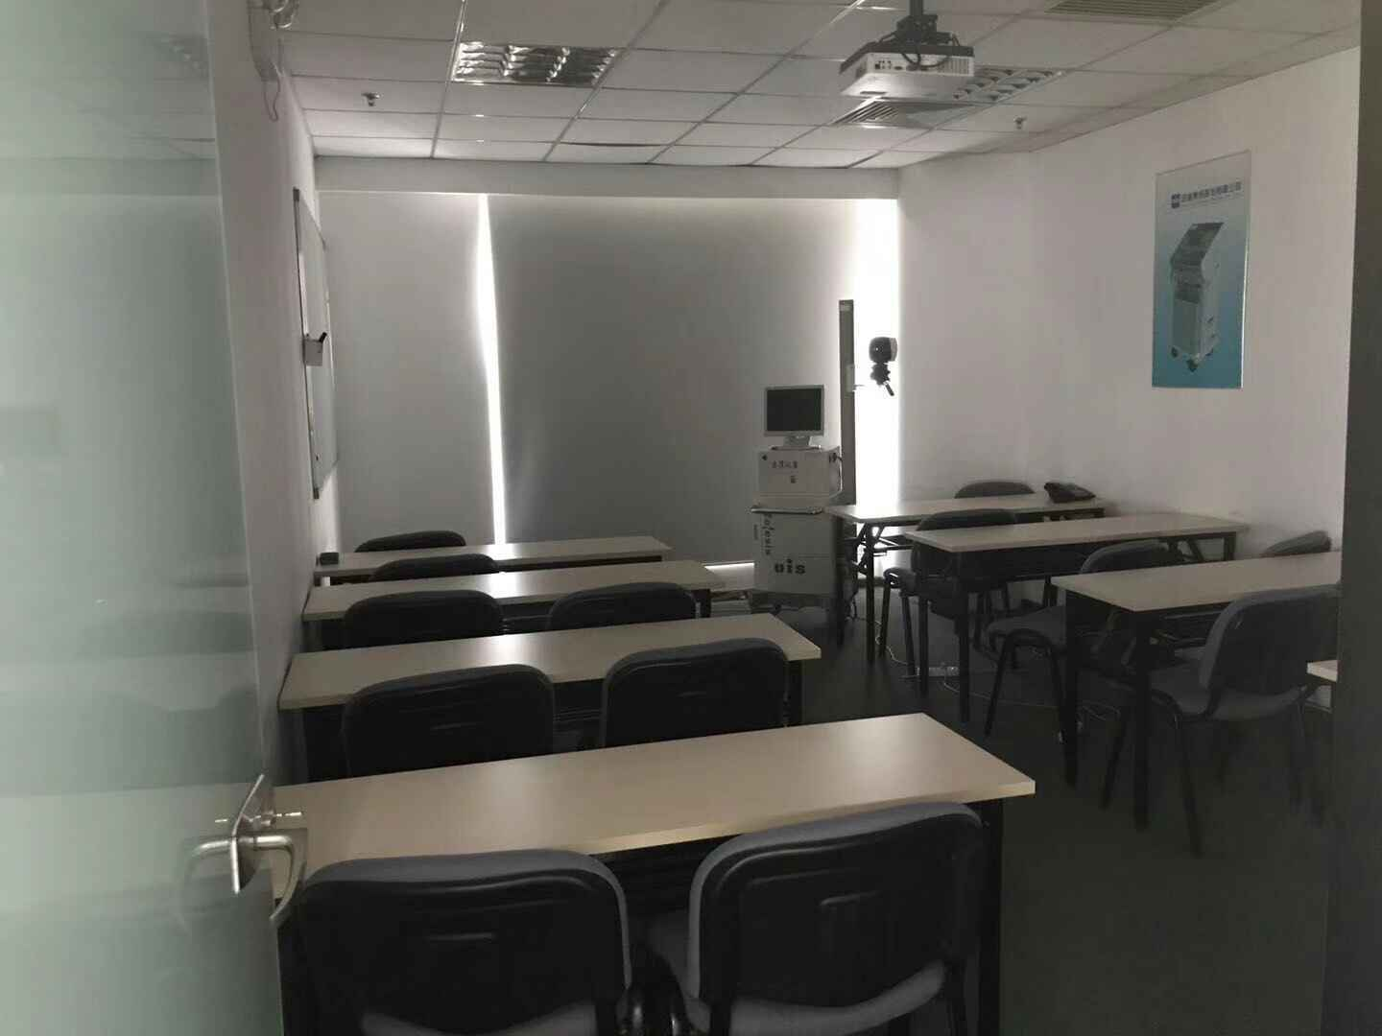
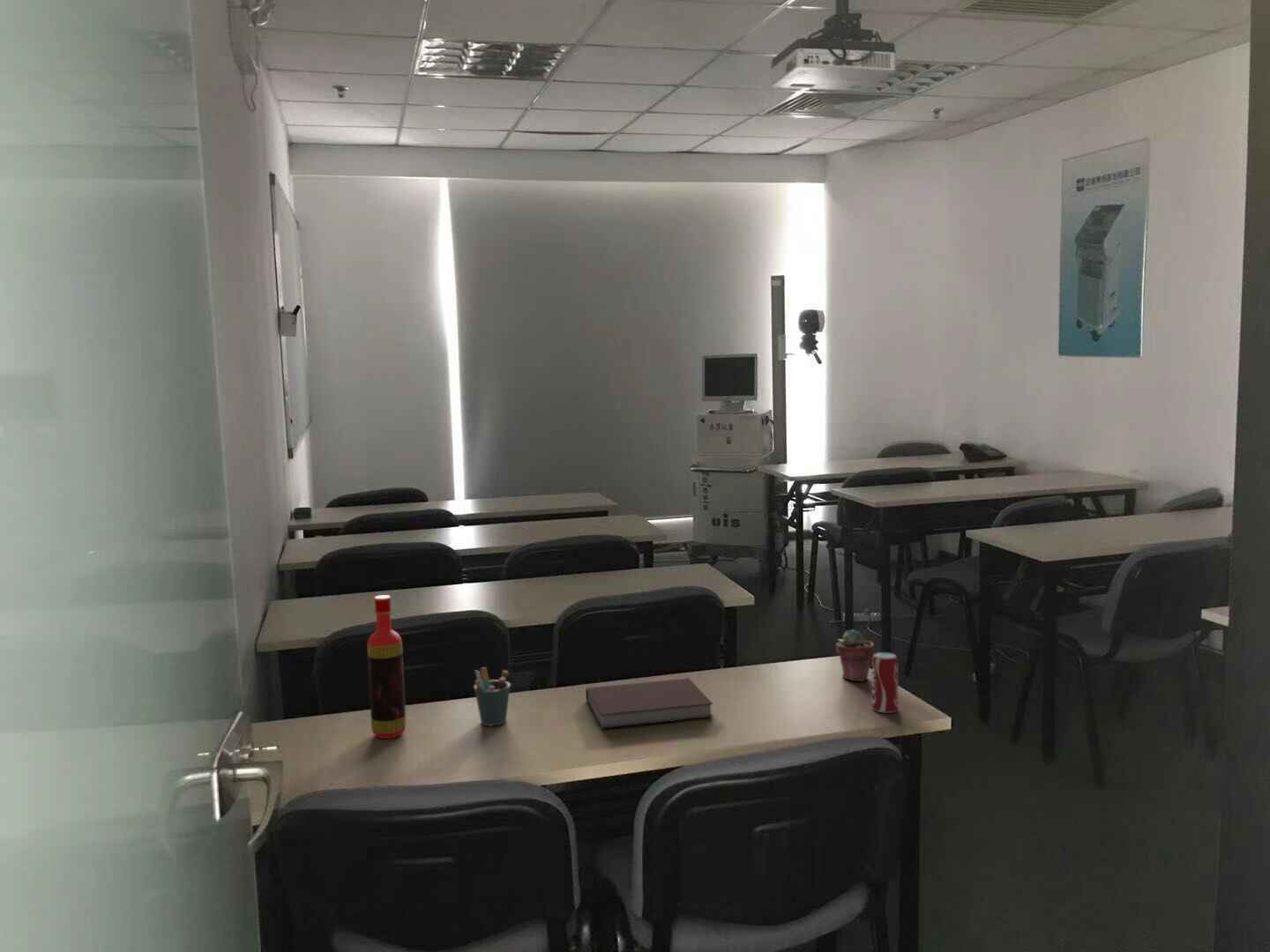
+ beverage can (885, 681)
+ potted succulent (855, 653)
+ bottle (385, 666)
+ pen holder (492, 693)
+ notebook (647, 702)
